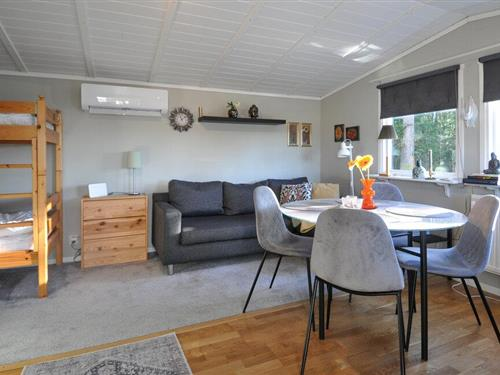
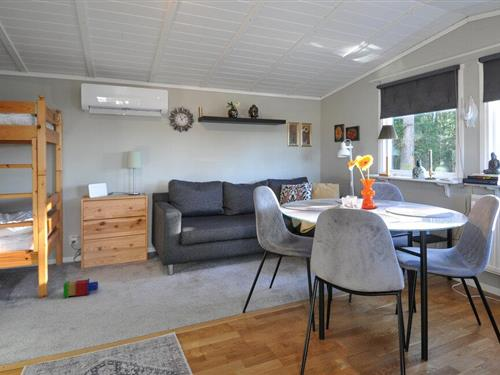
+ stacking toy (81, 287)
